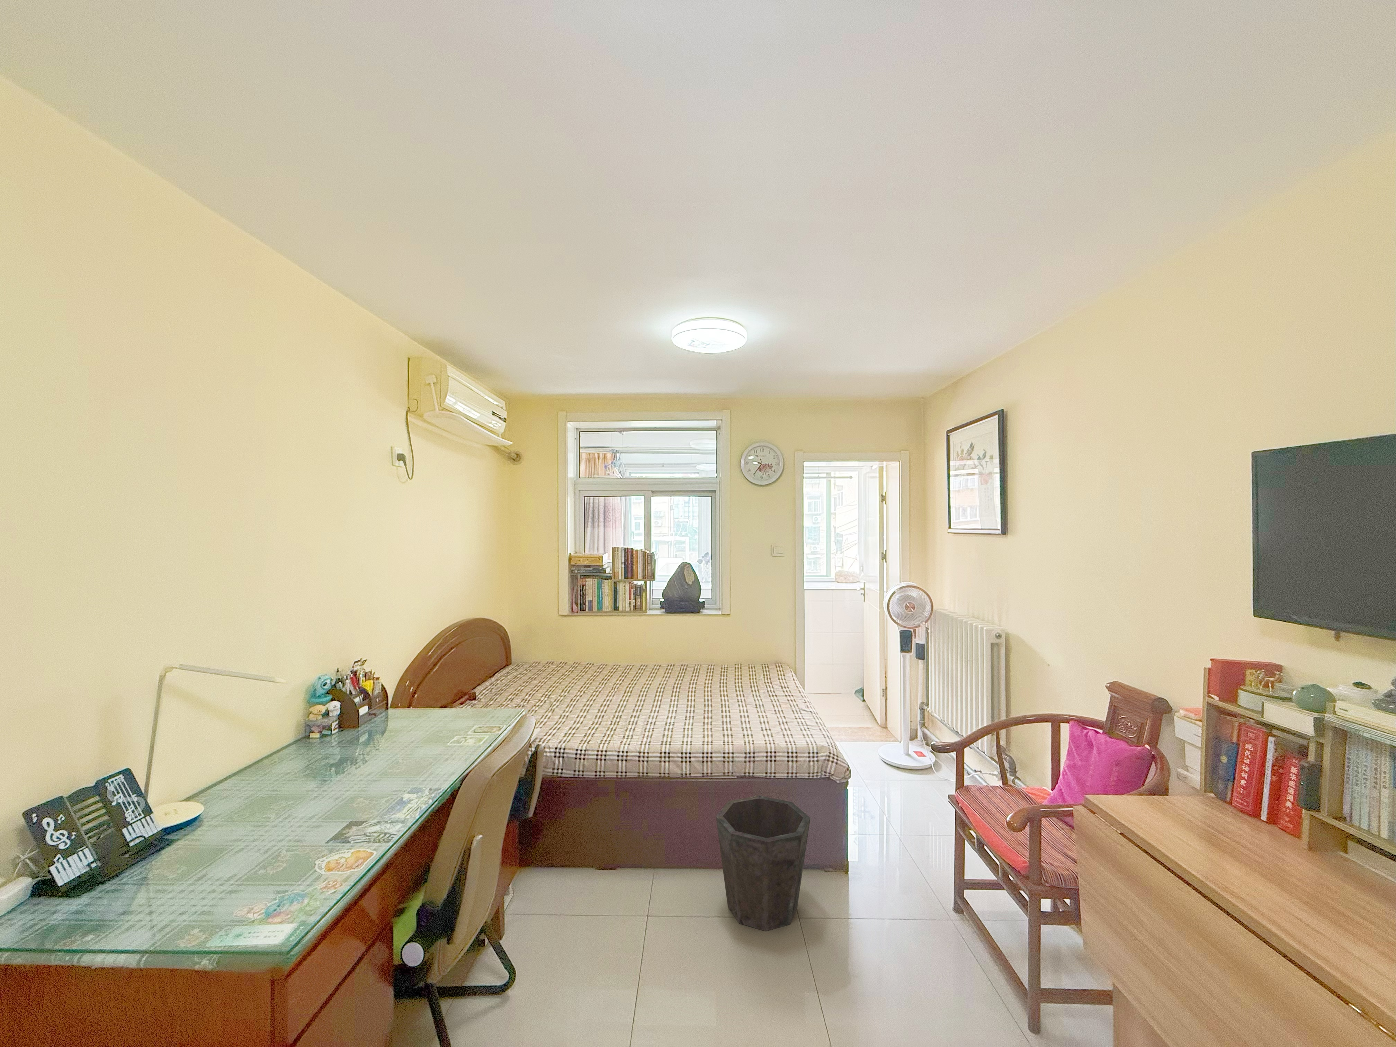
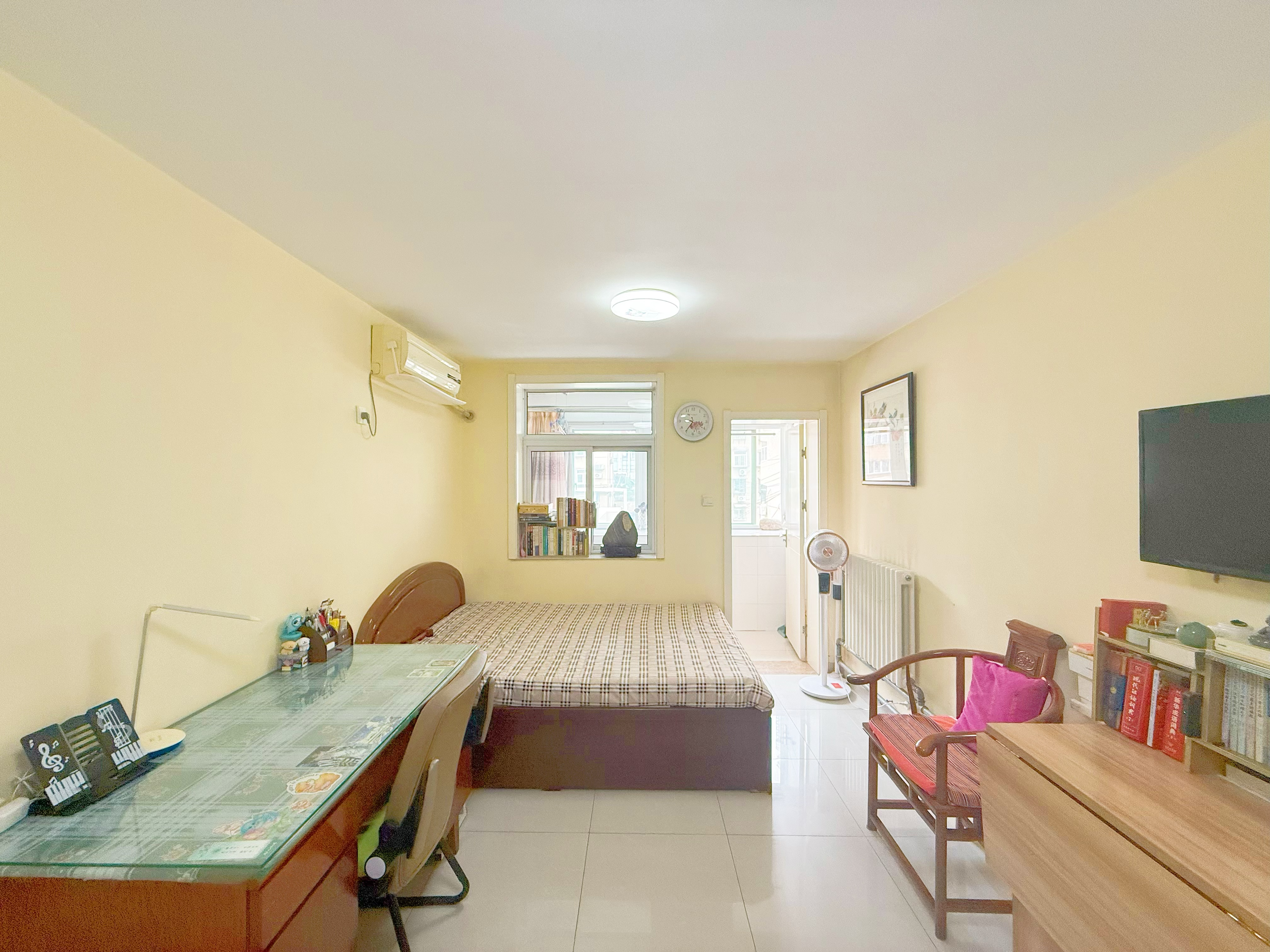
- waste bin (763, 862)
